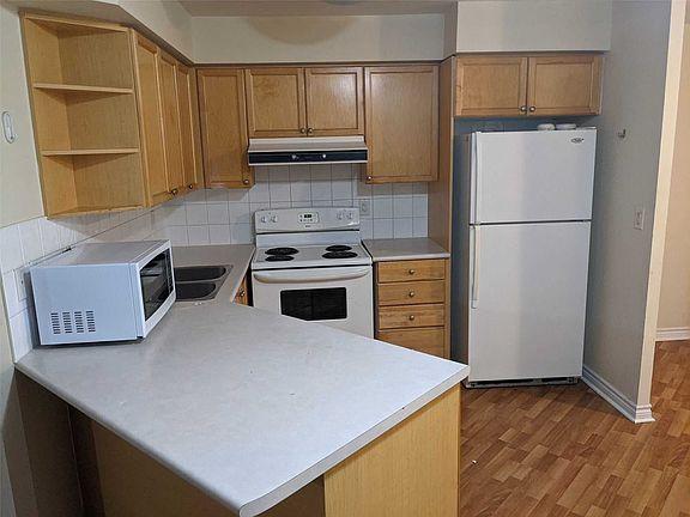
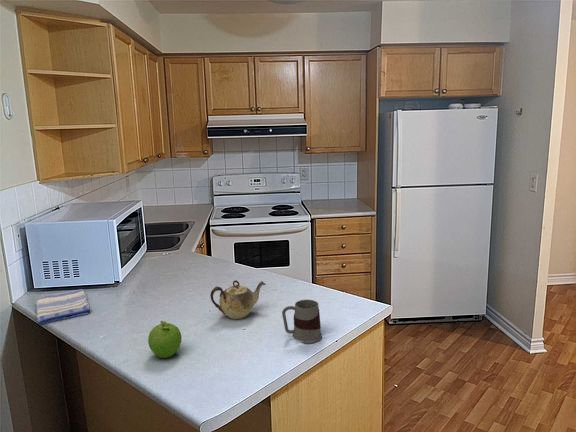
+ fruit (164, 338)
+ mug (302, 320)
+ teapot (239, 297)
+ dish towel (62, 305)
